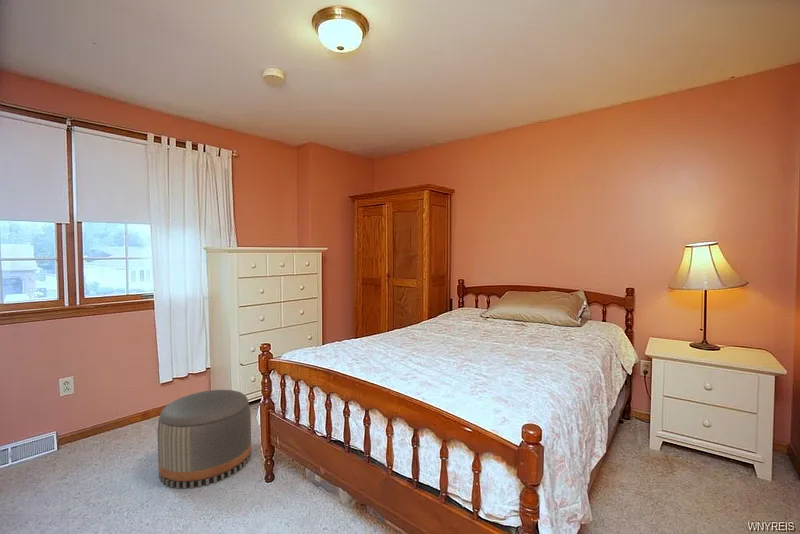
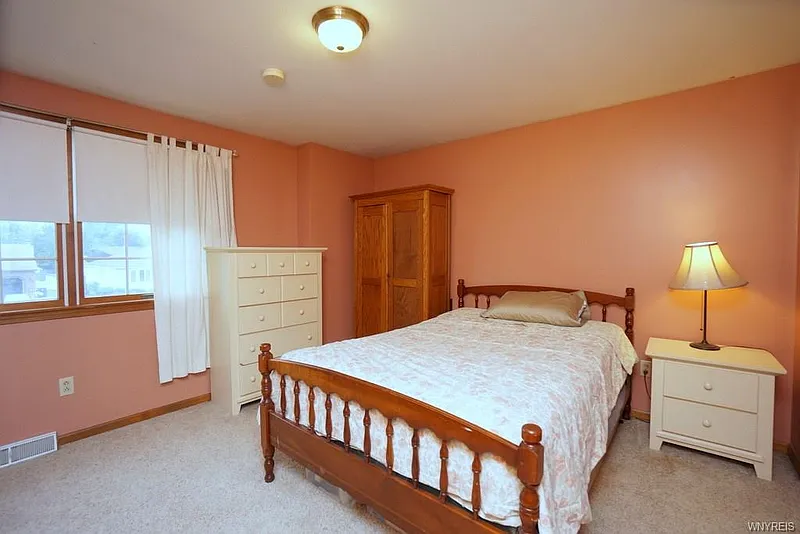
- pouf (206, 429)
